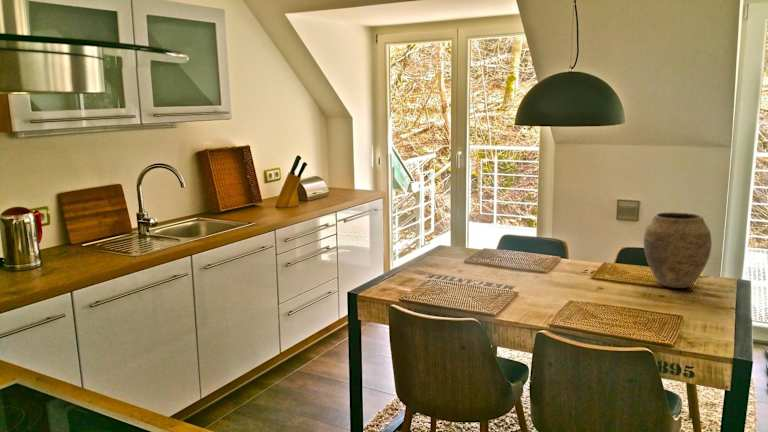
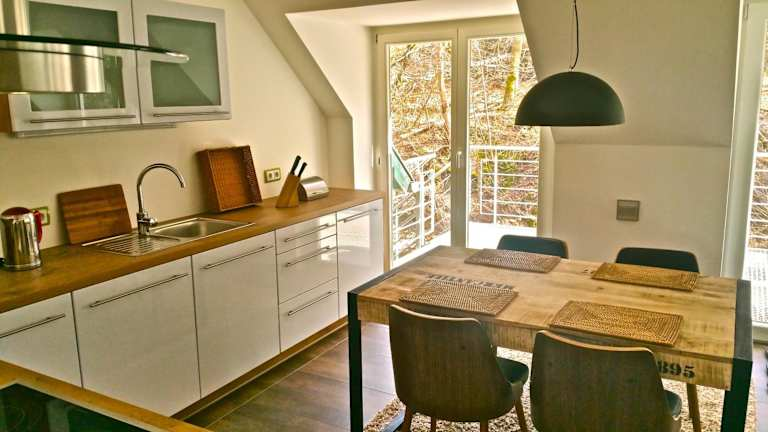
- vase (676, 250)
